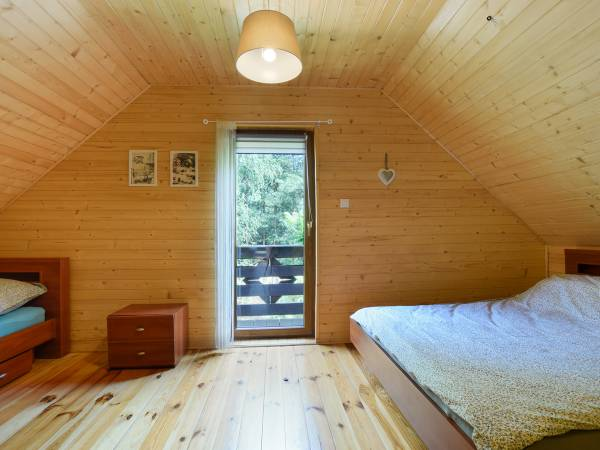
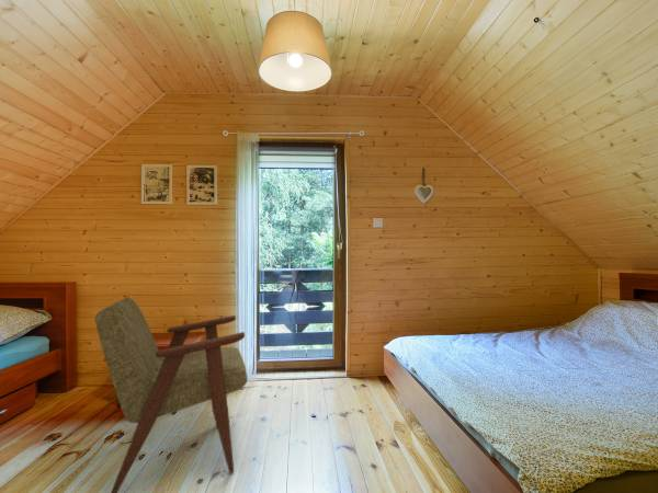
+ armchair (179, 375)
